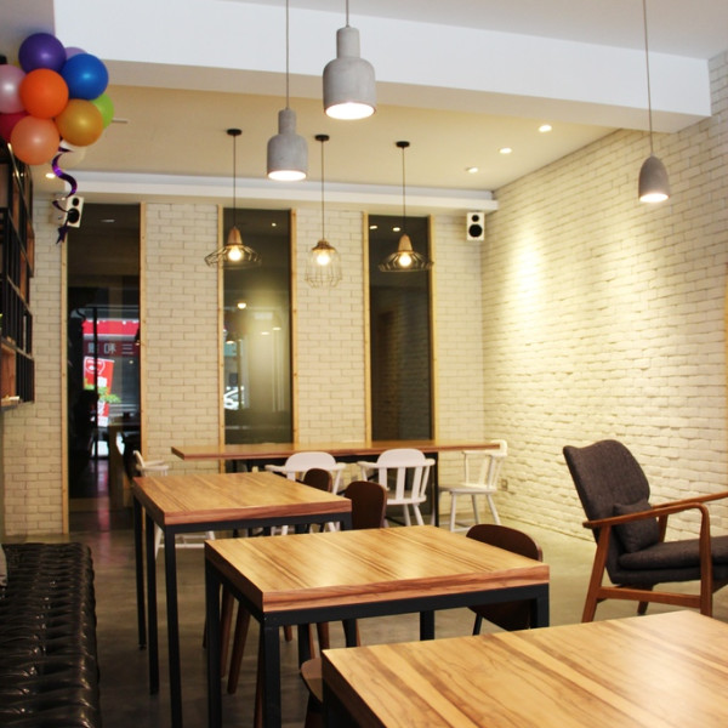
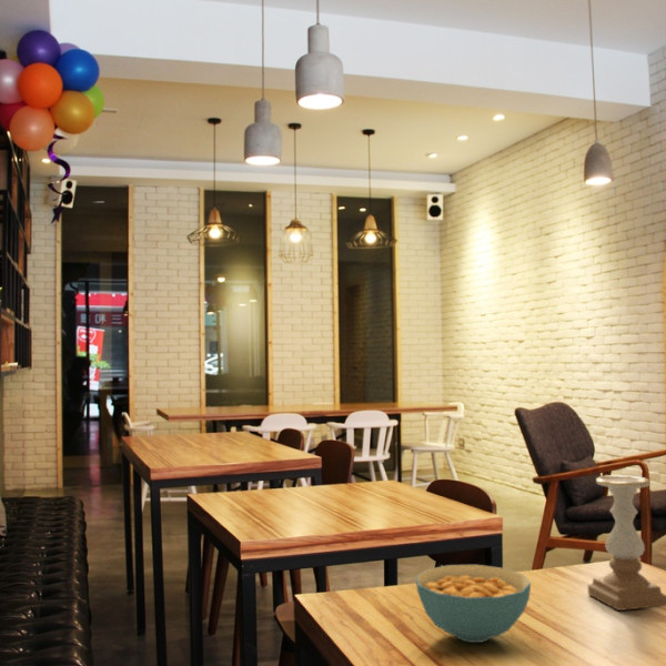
+ candle holder (624, 538)
+ cereal bowl (472, 607)
